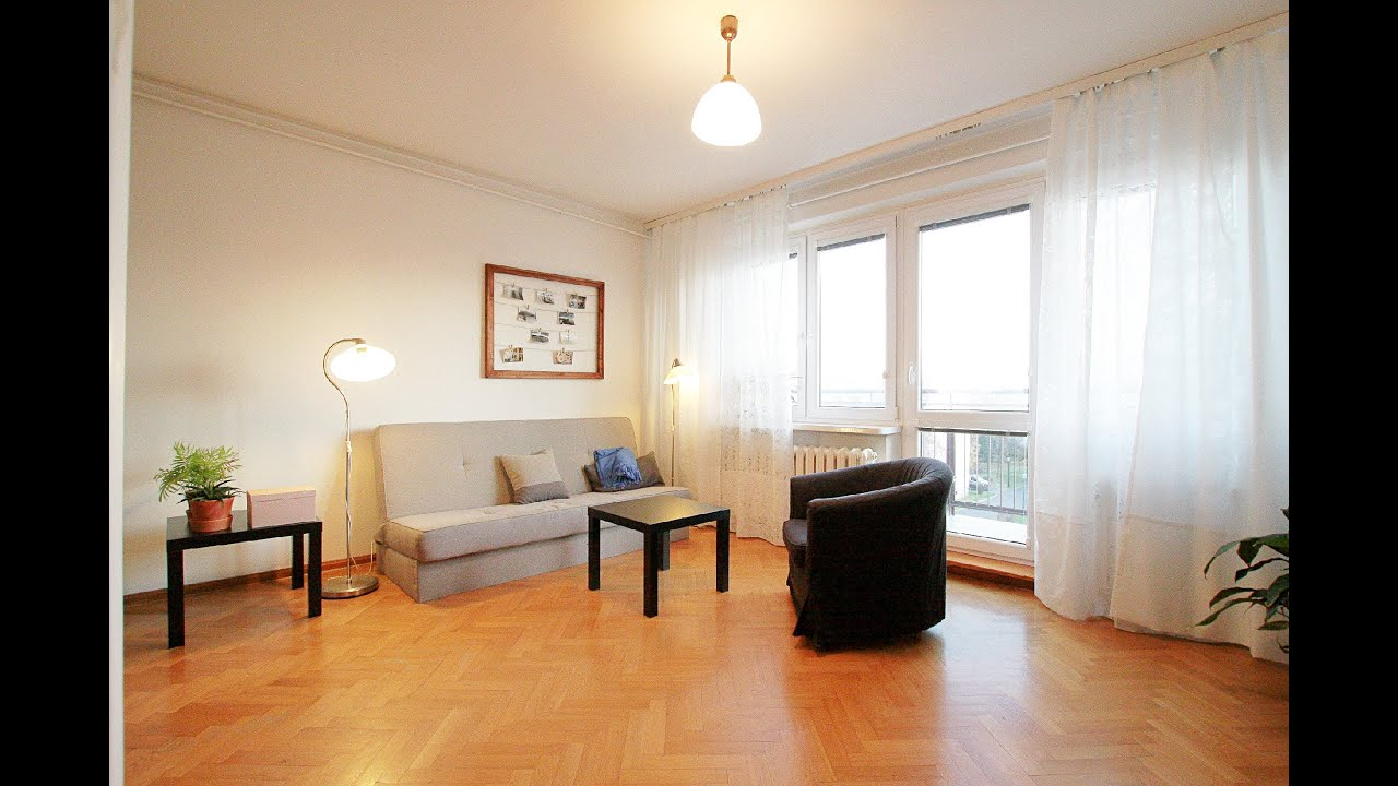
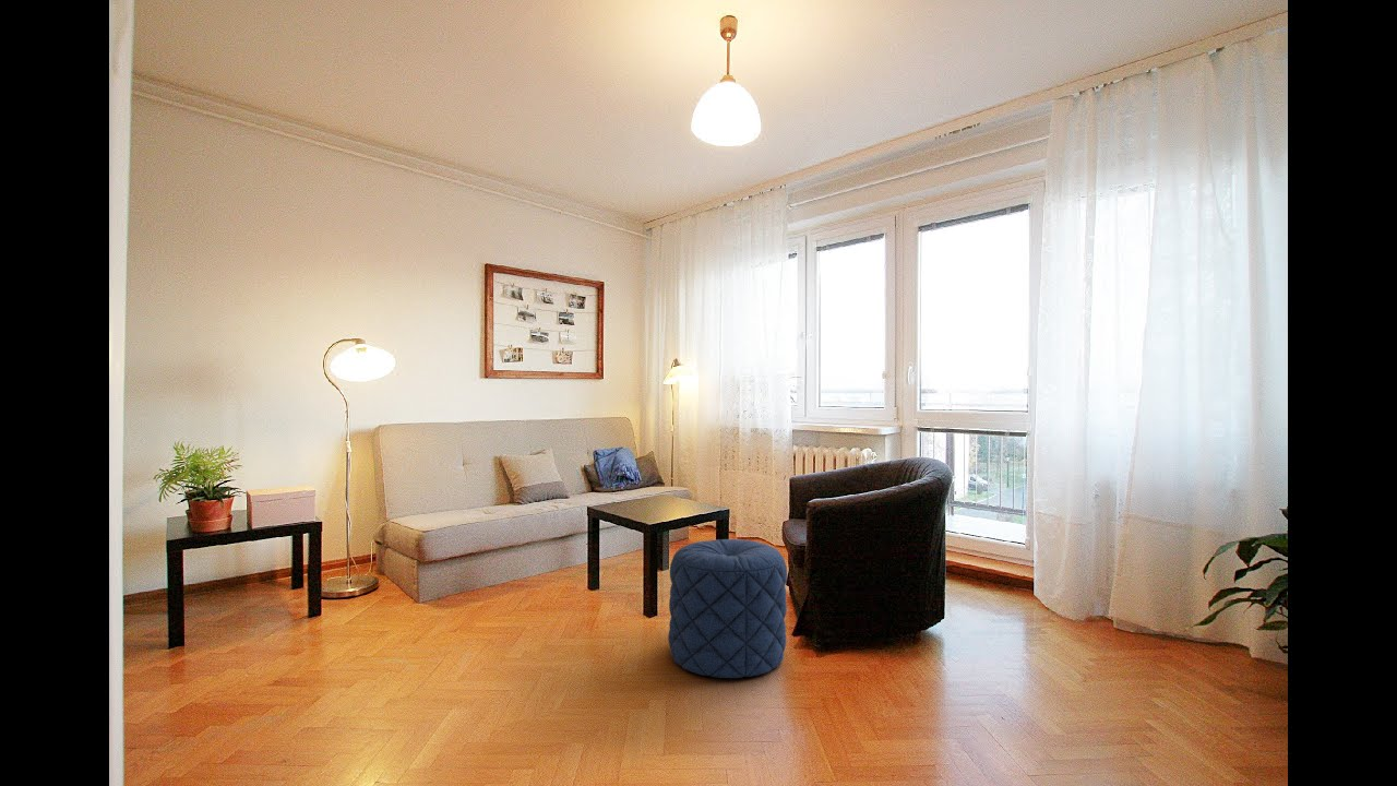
+ pouf (727, 600)
